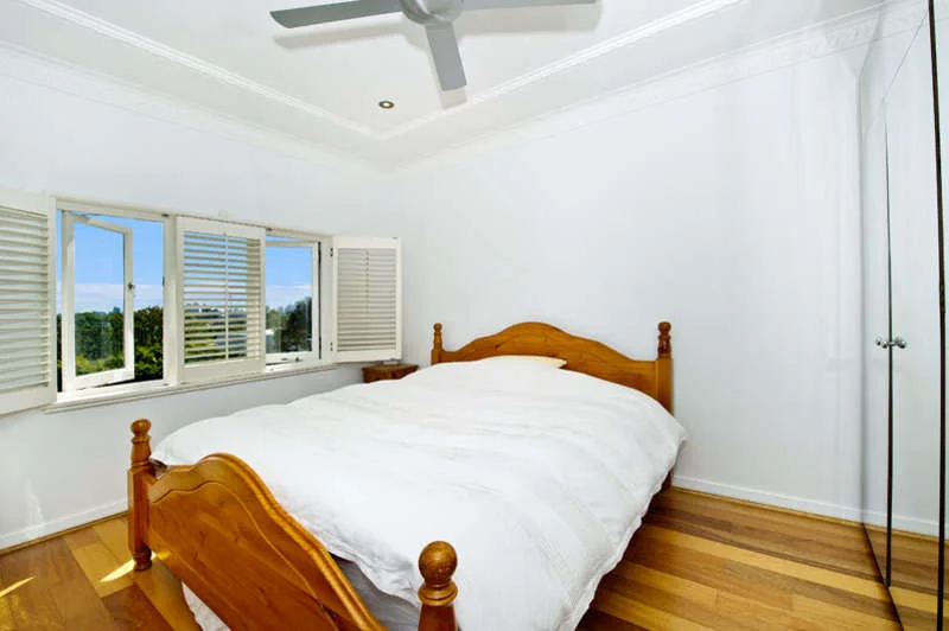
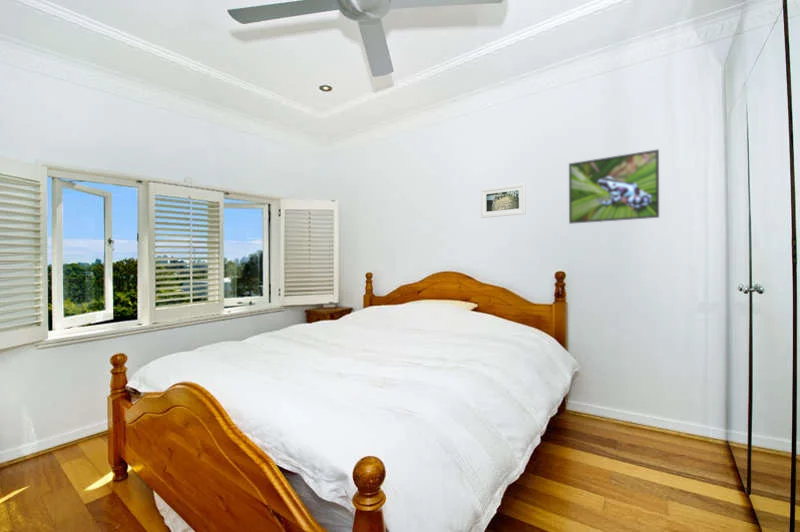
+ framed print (611, 188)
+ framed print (502, 201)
